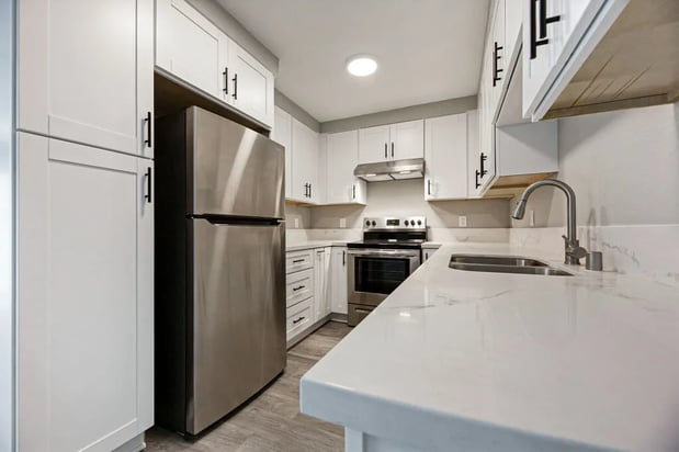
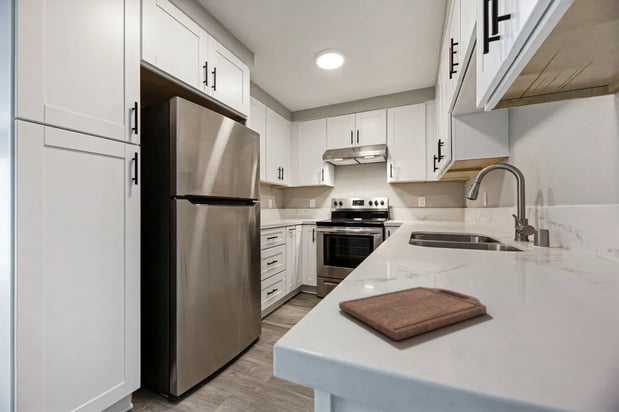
+ cutting board (417, 305)
